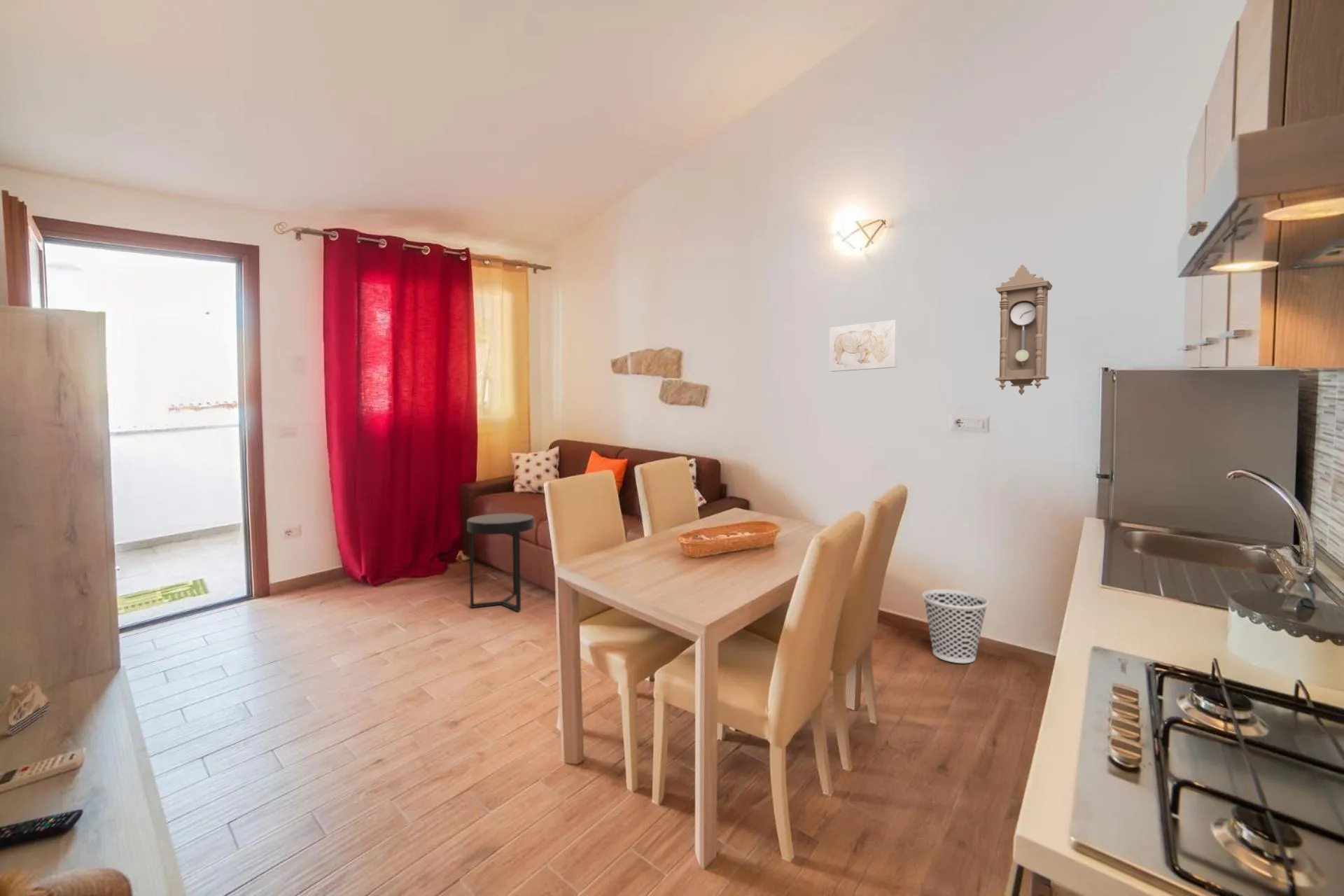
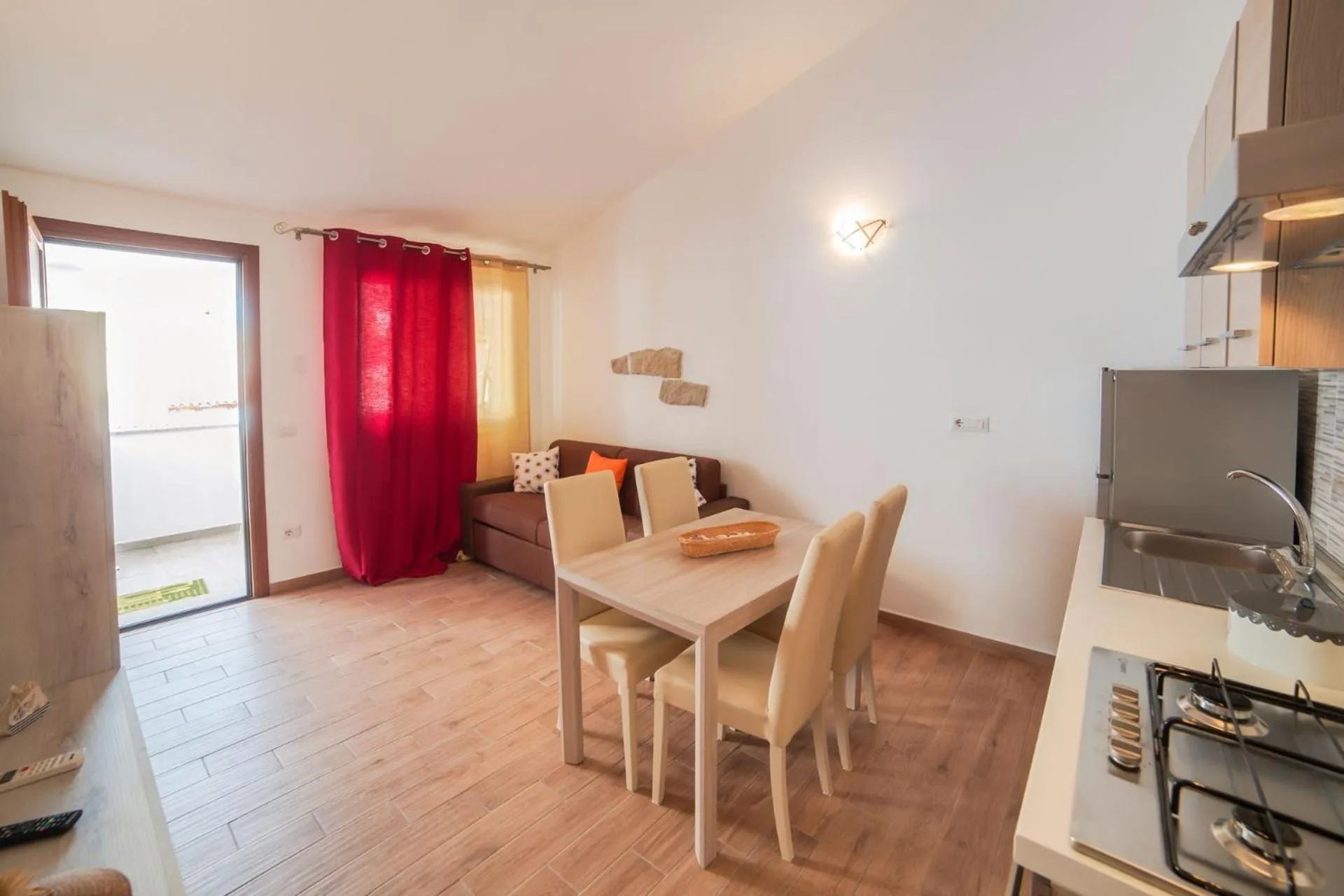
- wall art (862, 346)
- wastebasket (954, 626)
- side table (513, 561)
- pendulum clock (1023, 331)
